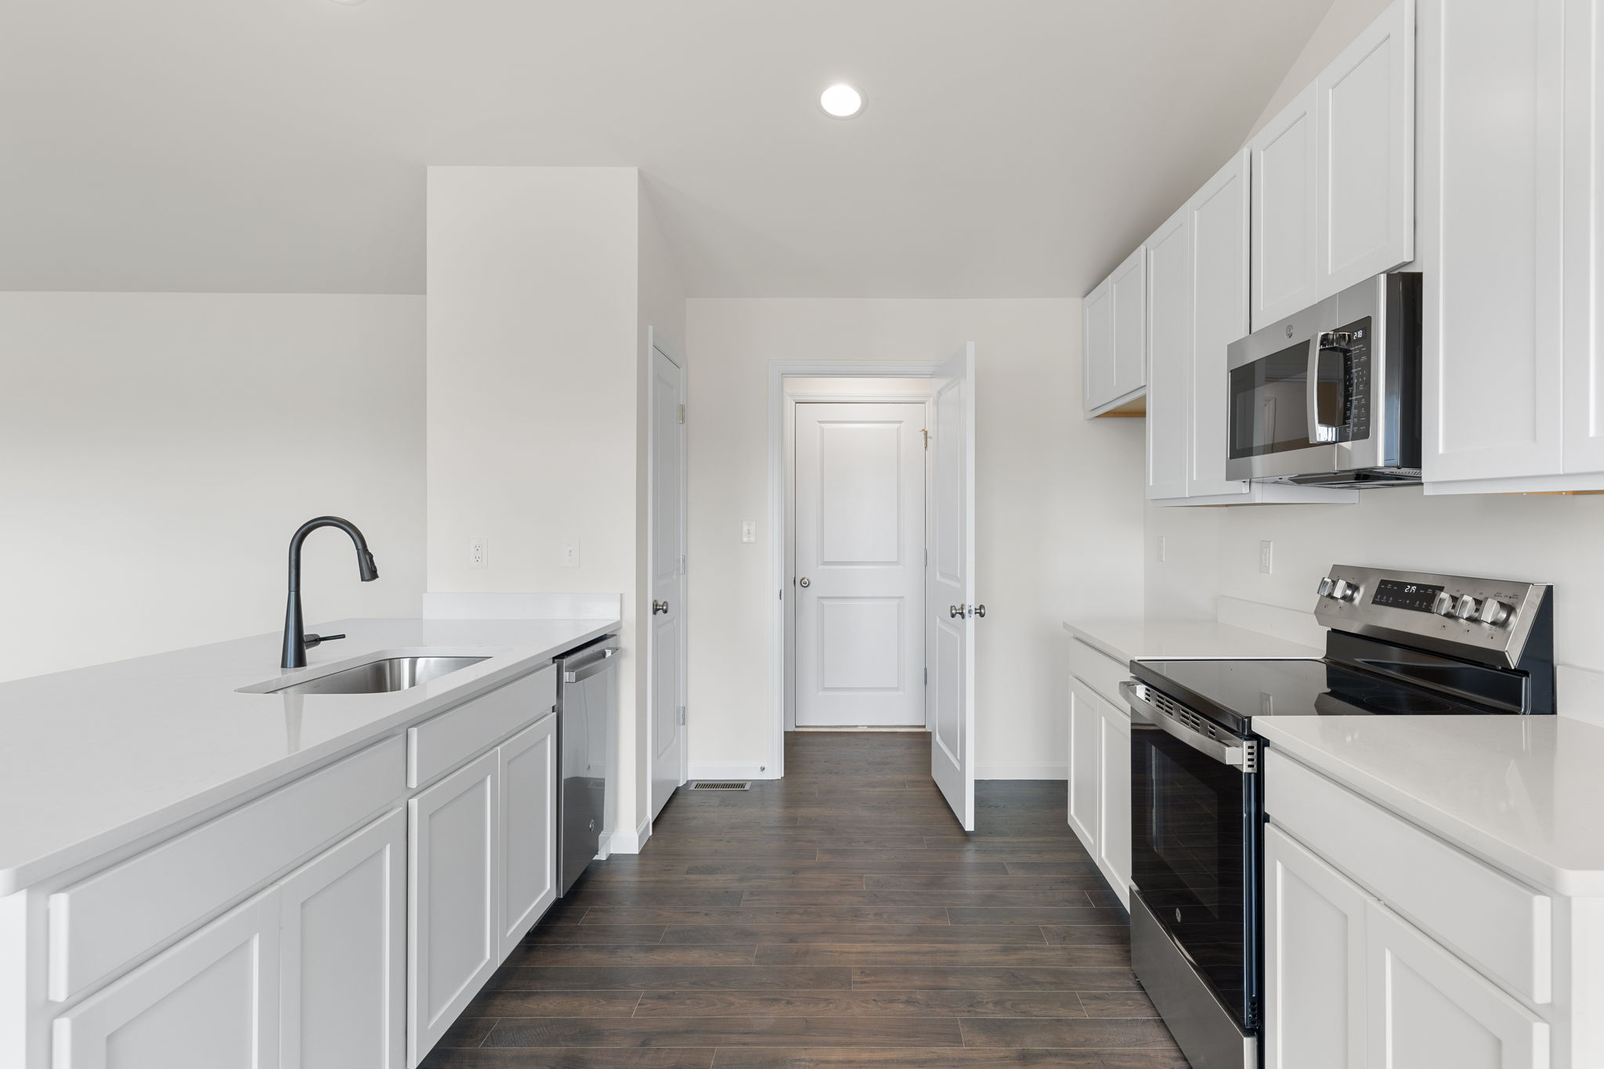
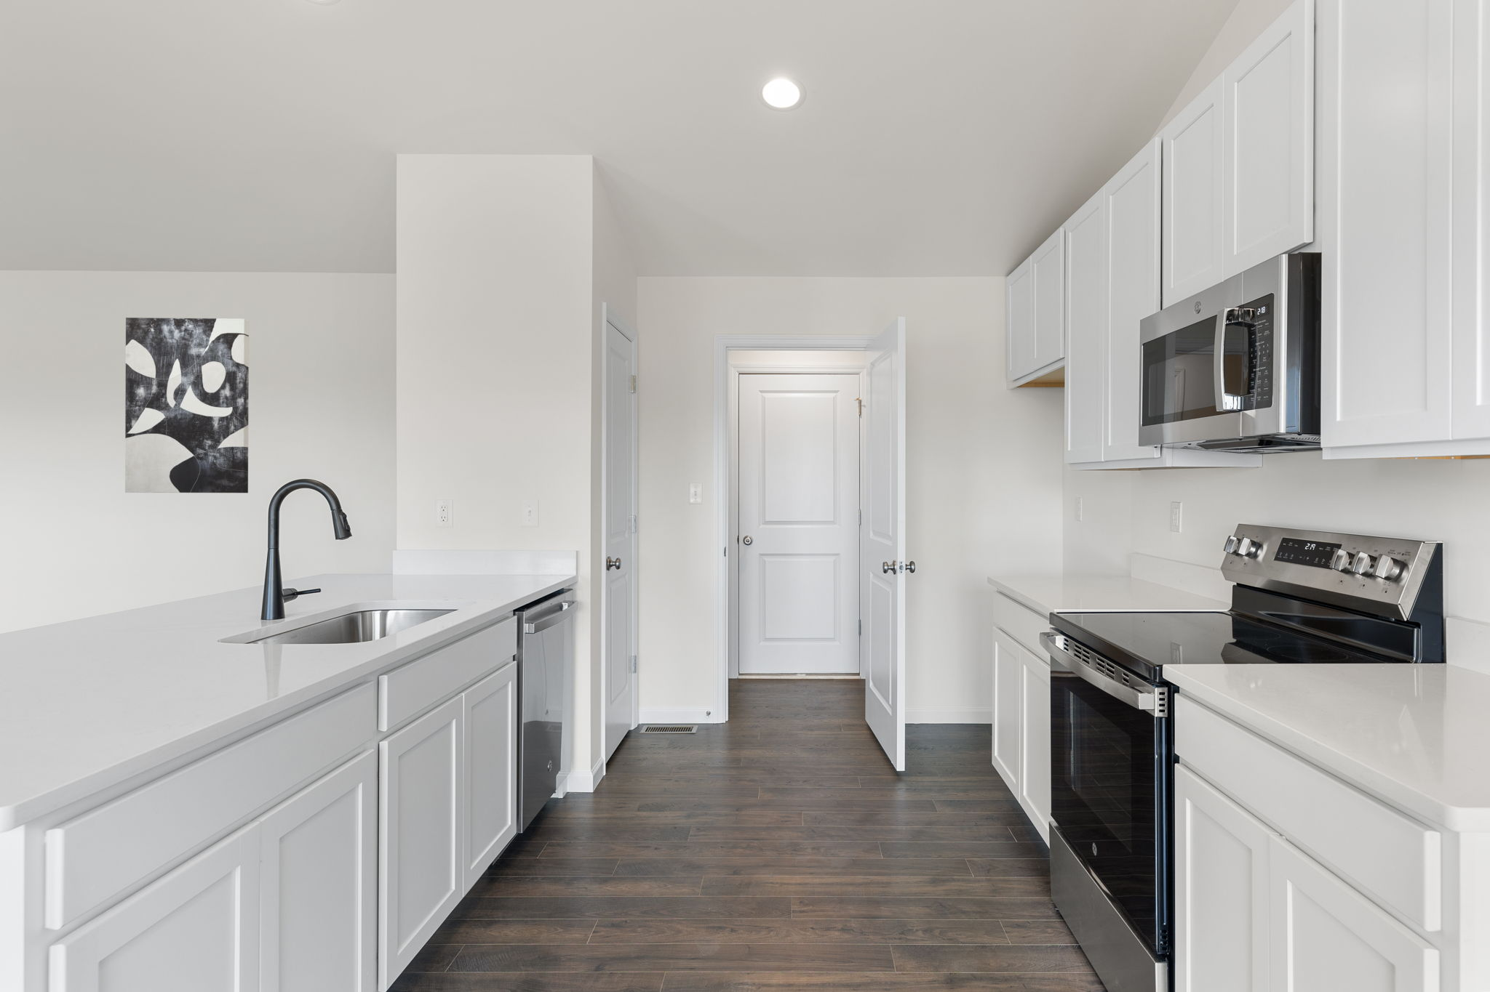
+ wall art (187, 405)
